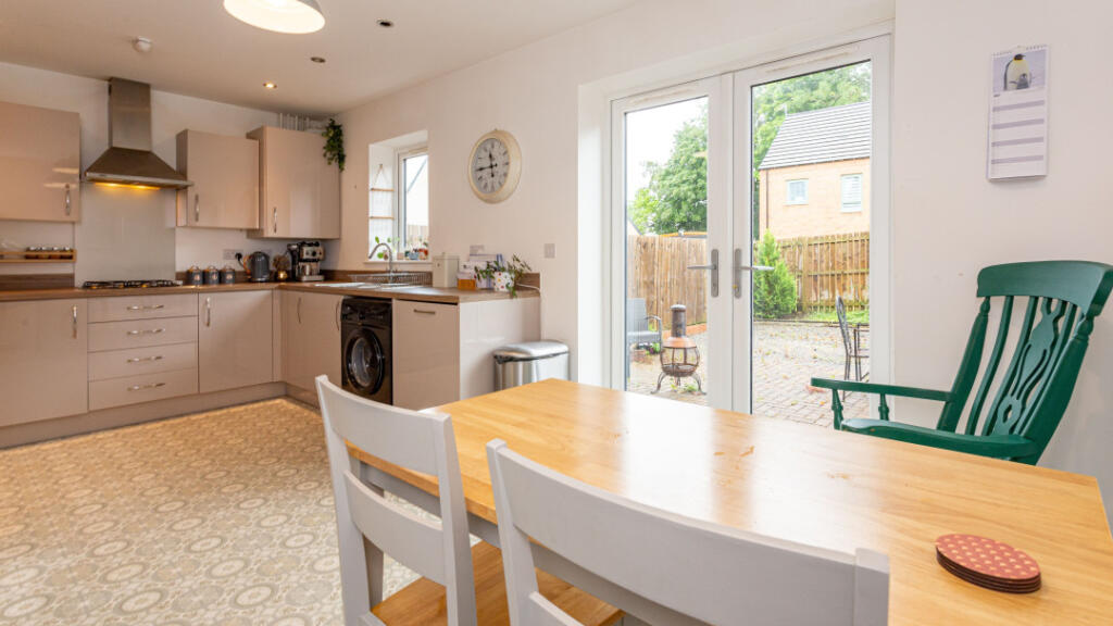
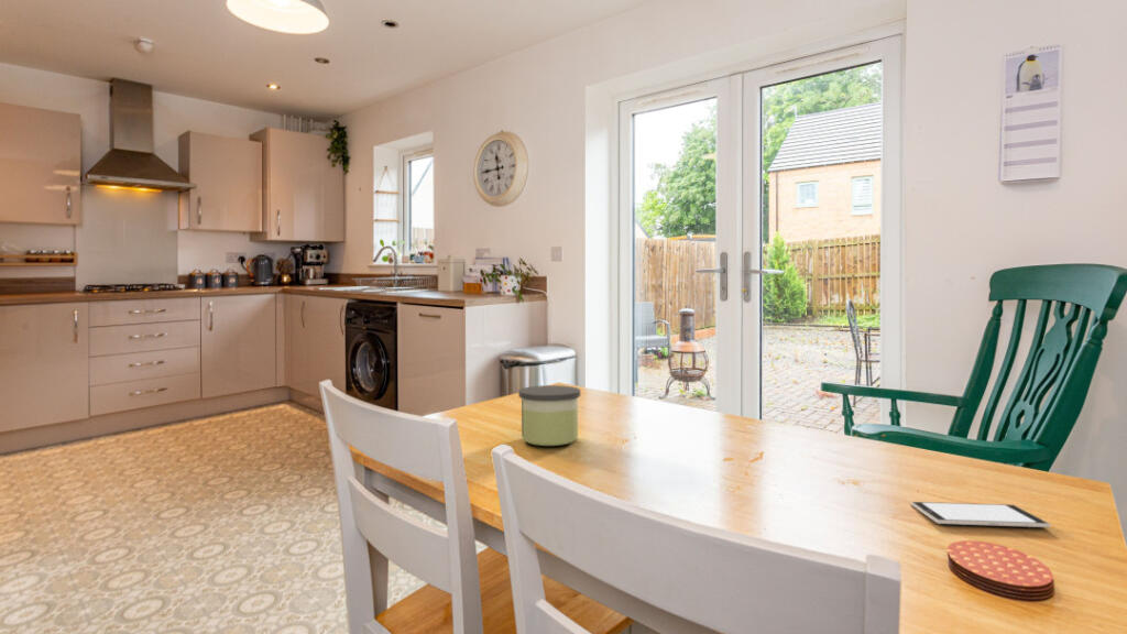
+ candle (549, 415)
+ smartphone (976, 513)
